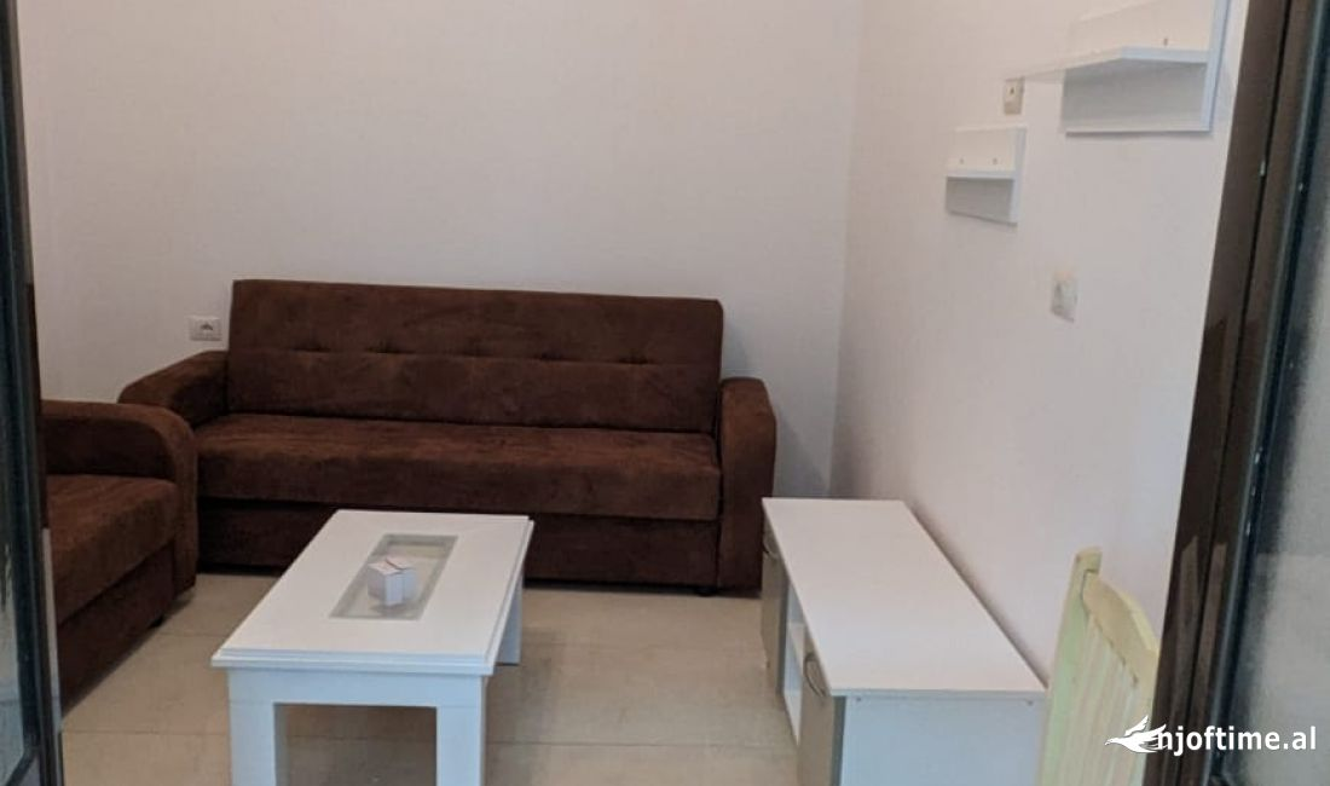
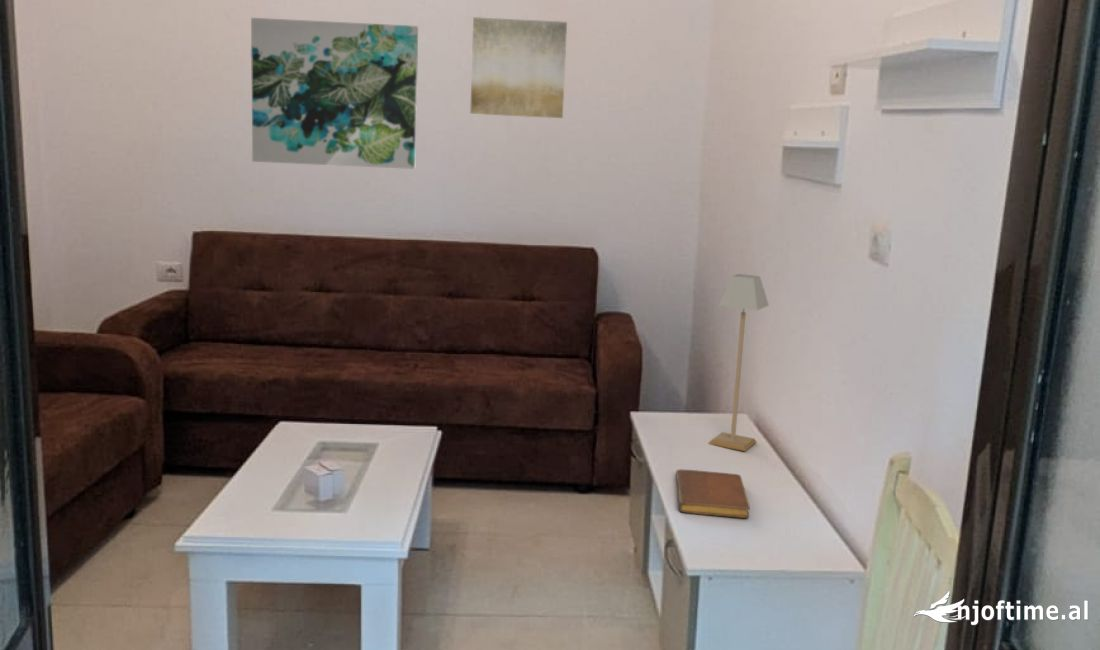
+ table lamp (739, 360)
+ notebook (710, 492)
+ wall art (334, 94)
+ wall art (518, 68)
